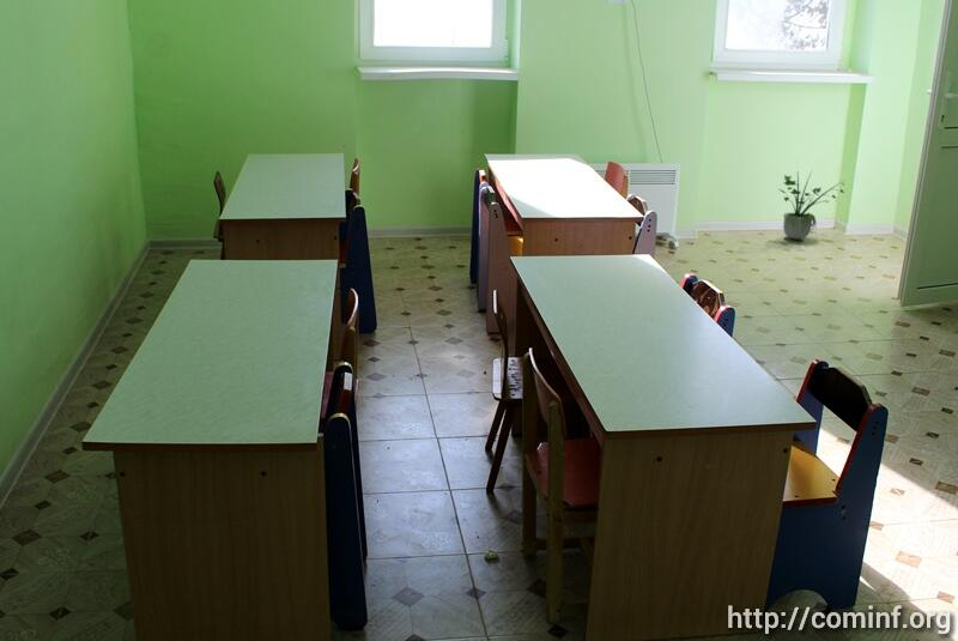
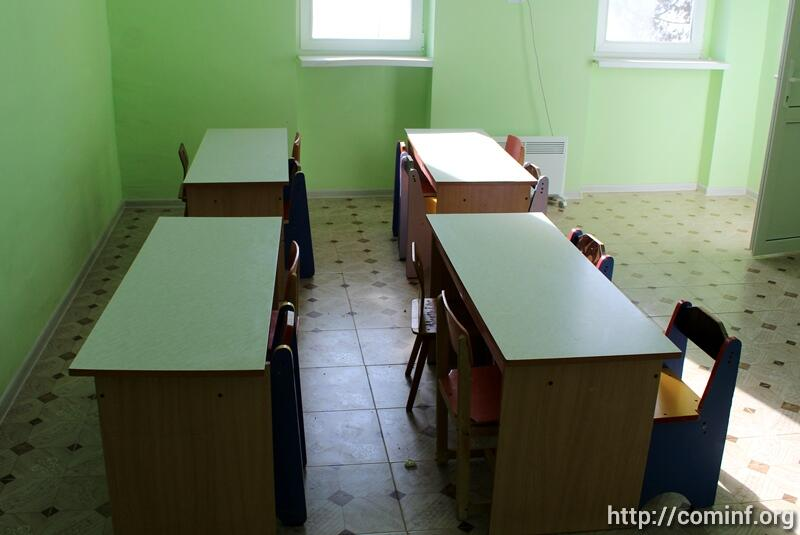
- potted plant (810, 200)
